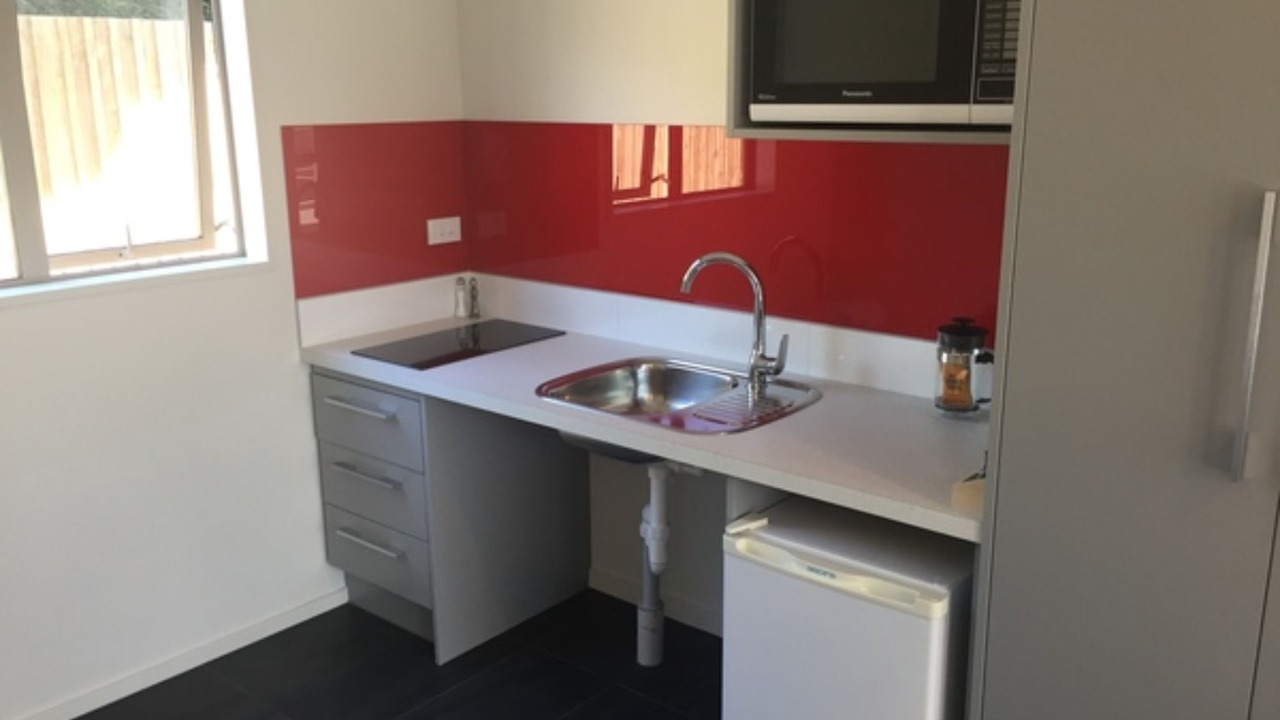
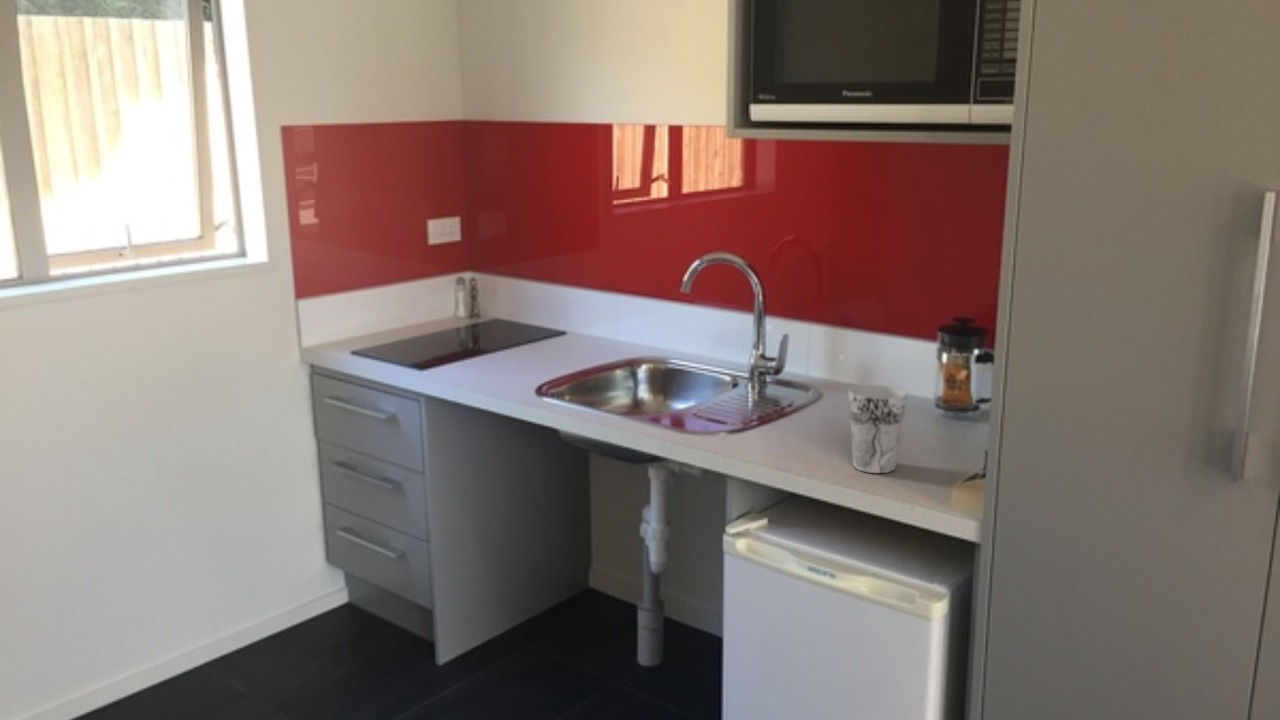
+ cup (876, 429)
